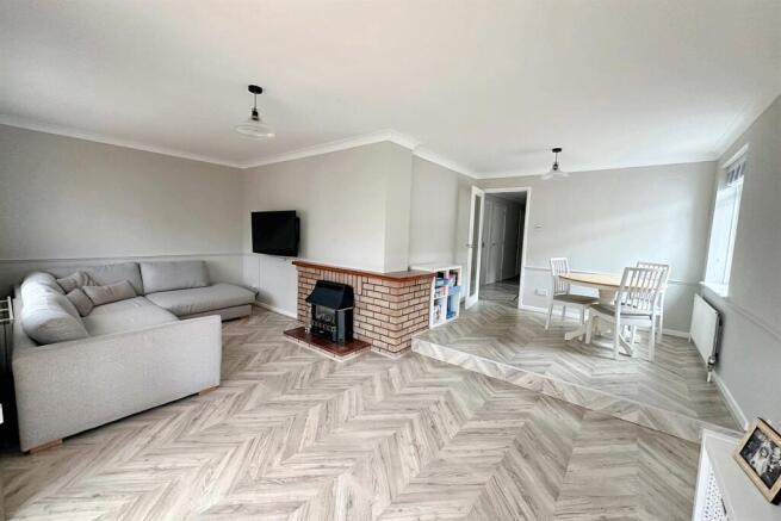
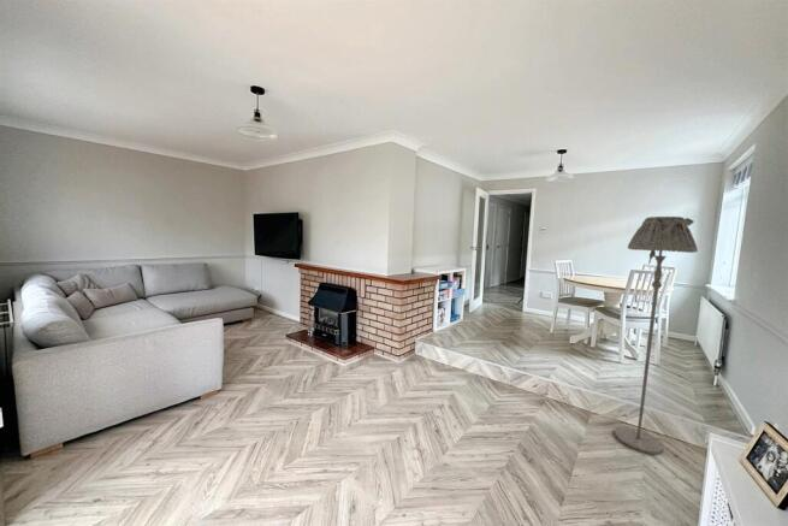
+ floor lamp (650, 332)
